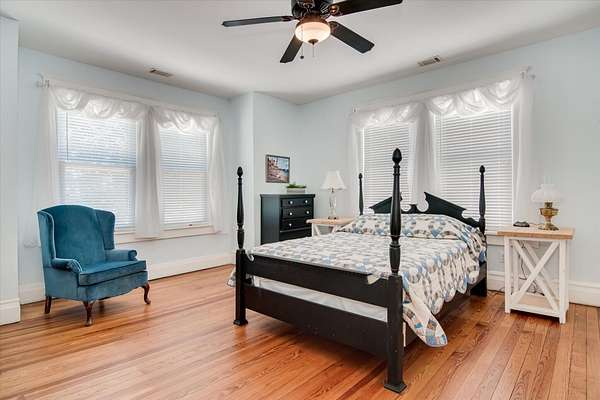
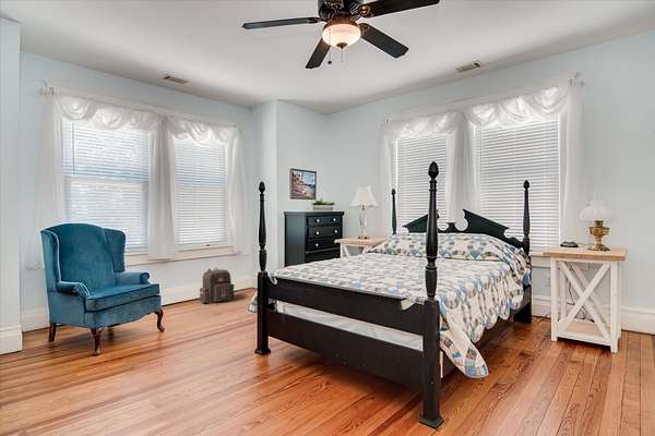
+ backpack (216, 284)
